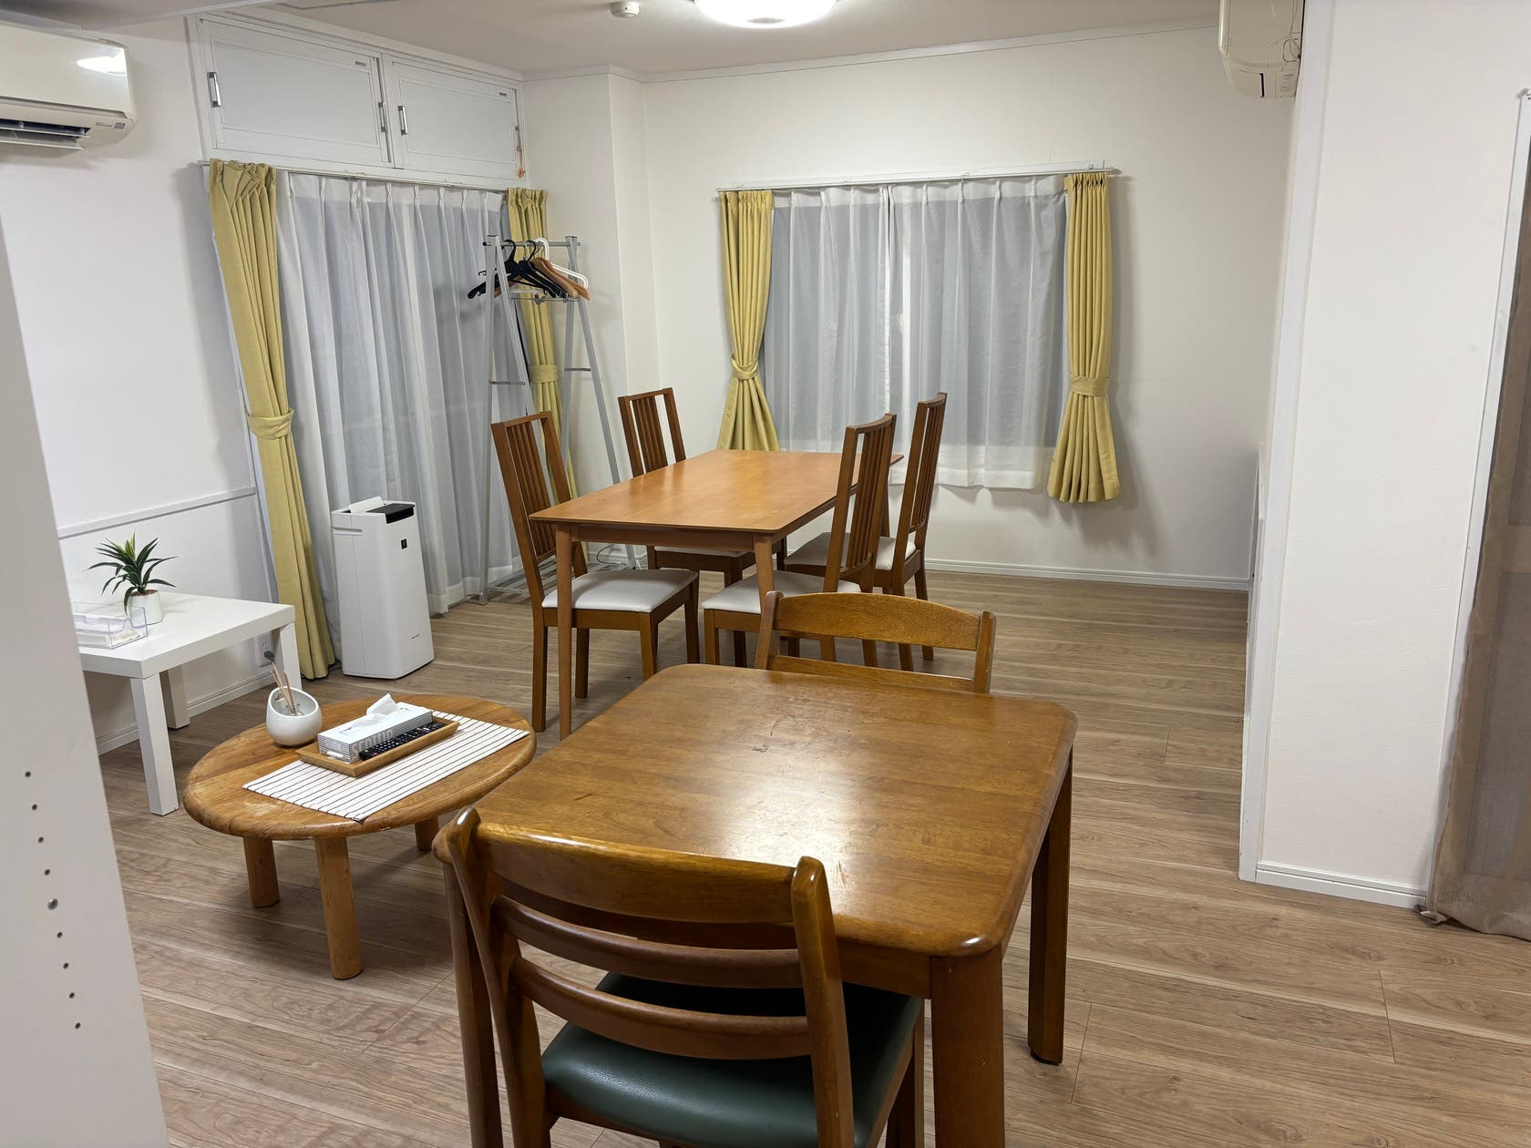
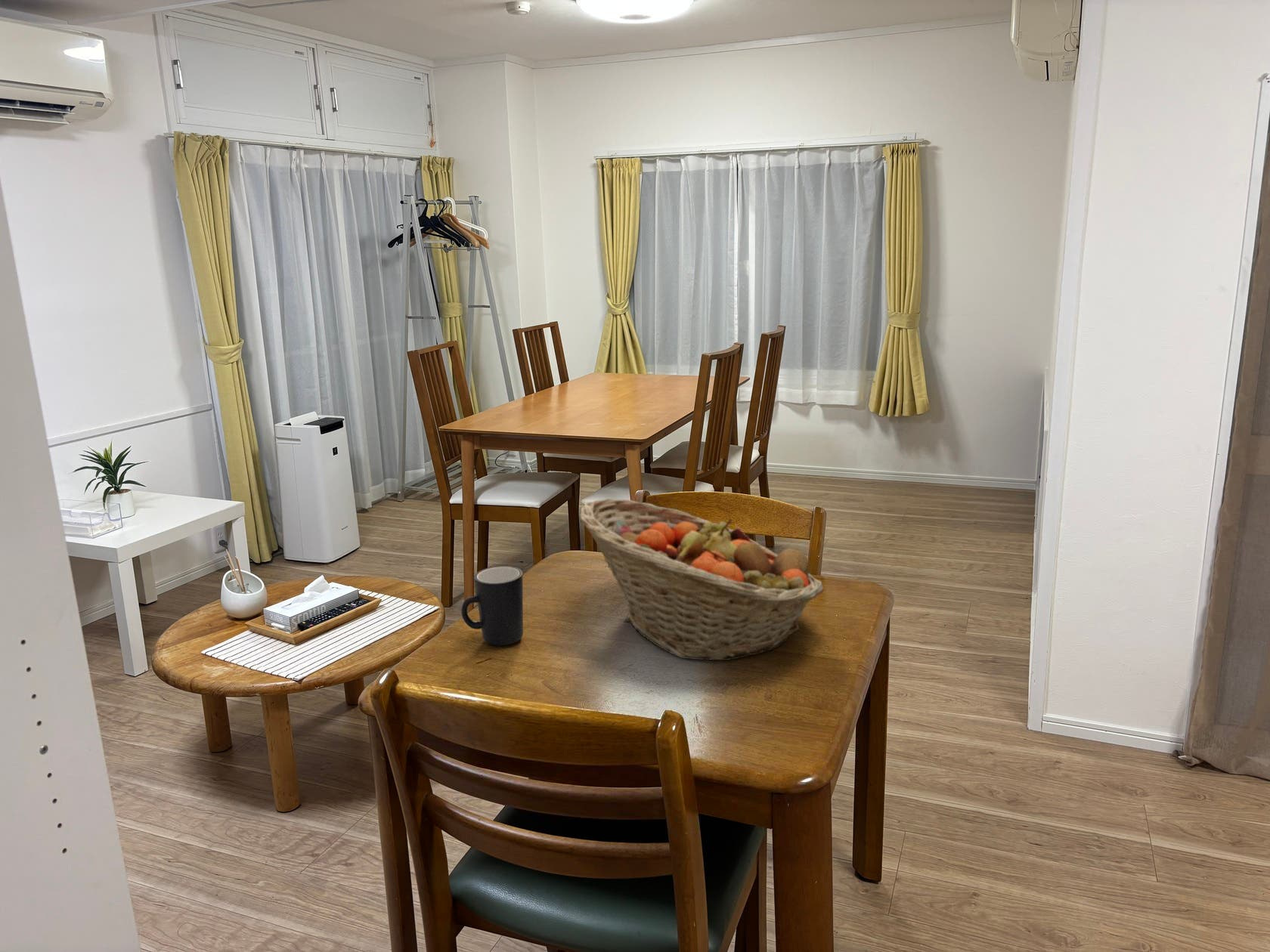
+ fruit basket (697, 566)
+ mug (493, 608)
